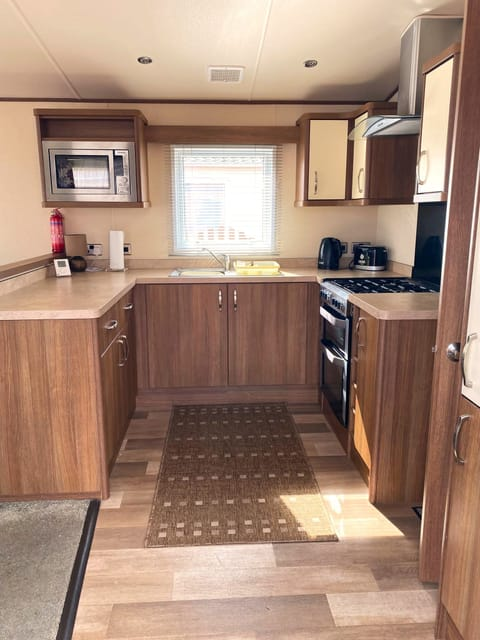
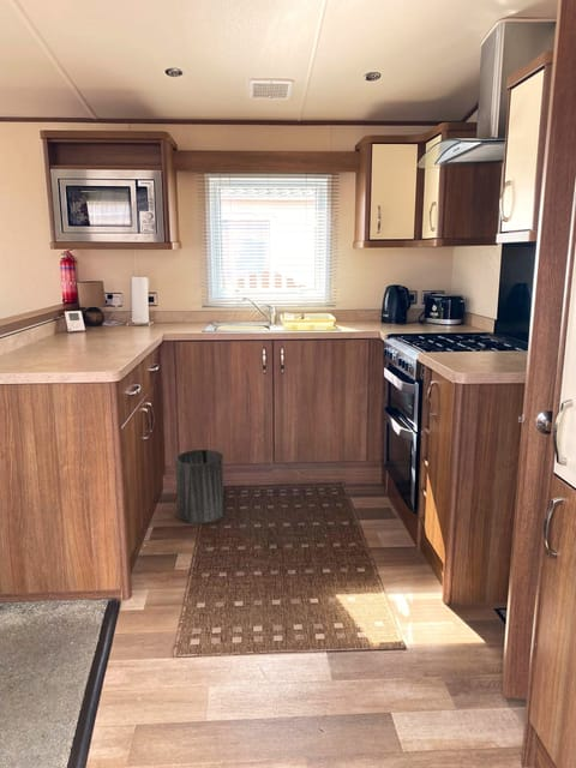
+ trash can (199, 485)
